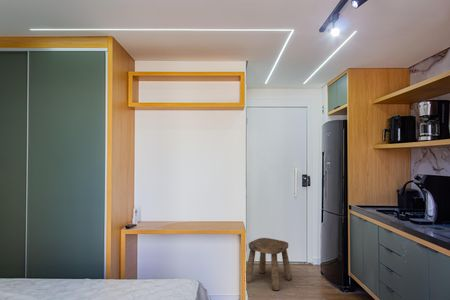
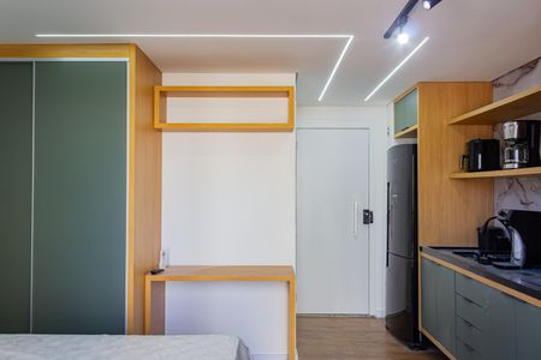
- stool (265, 261)
